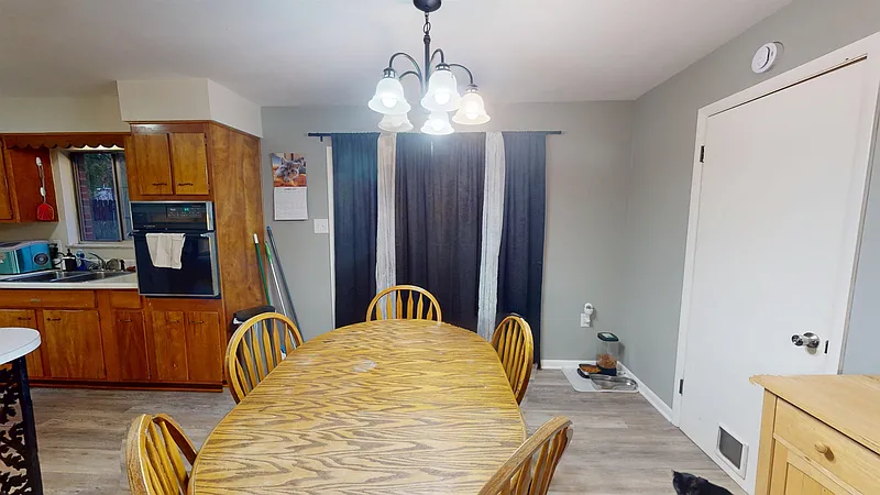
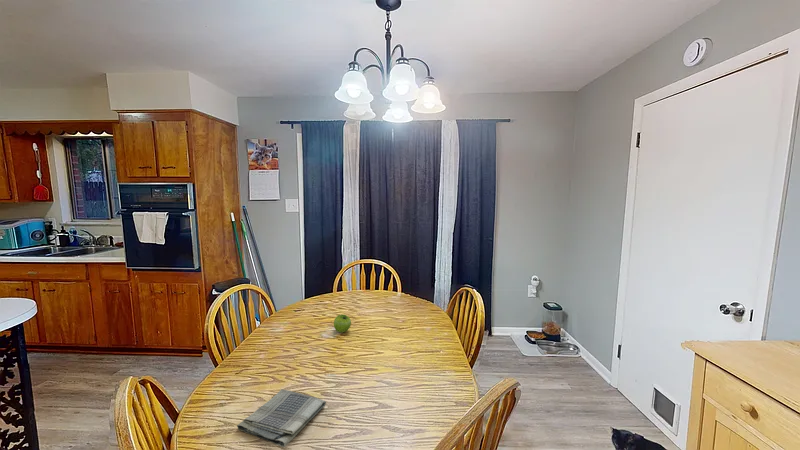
+ dish towel (283, 413)
+ fruit (342, 323)
